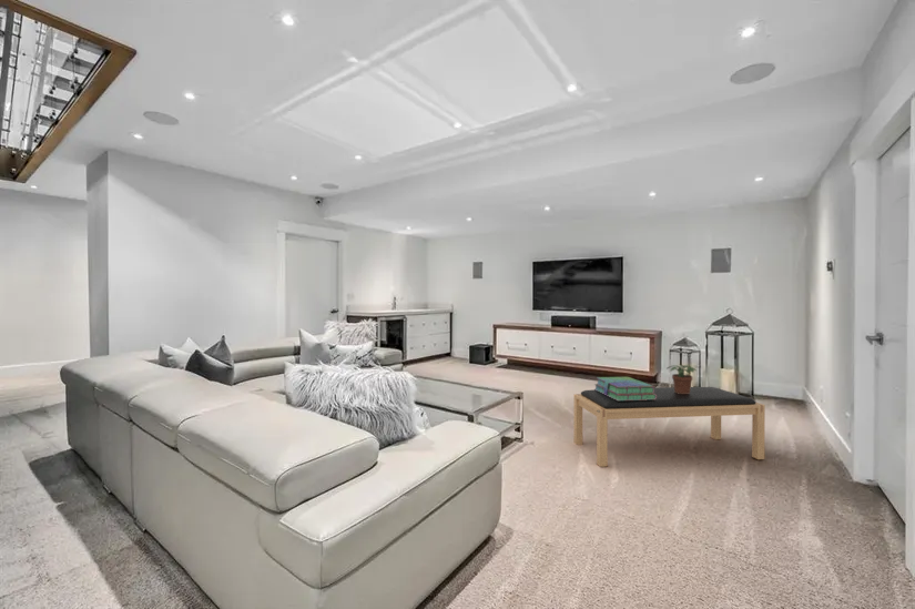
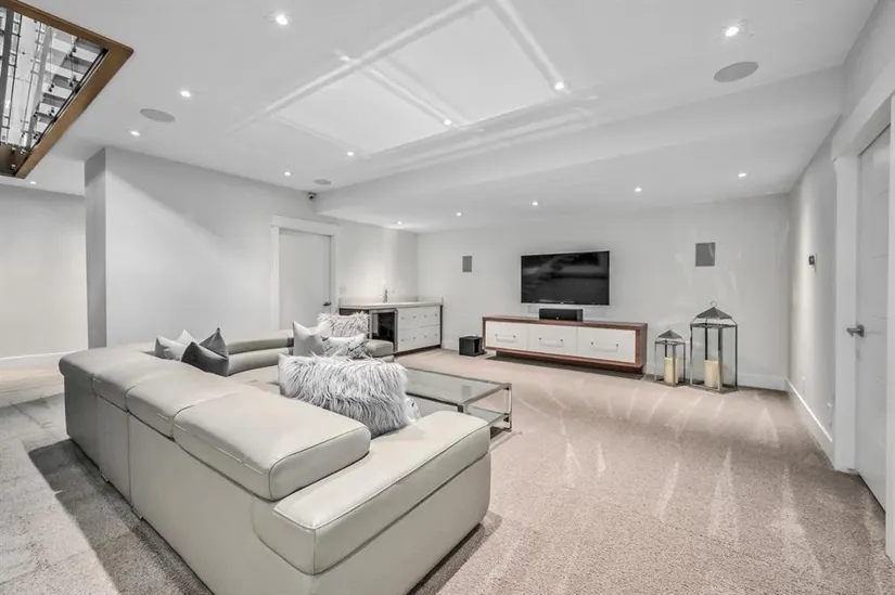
- stack of books (623, 387)
- potted plant (681, 378)
- bench (663, 416)
